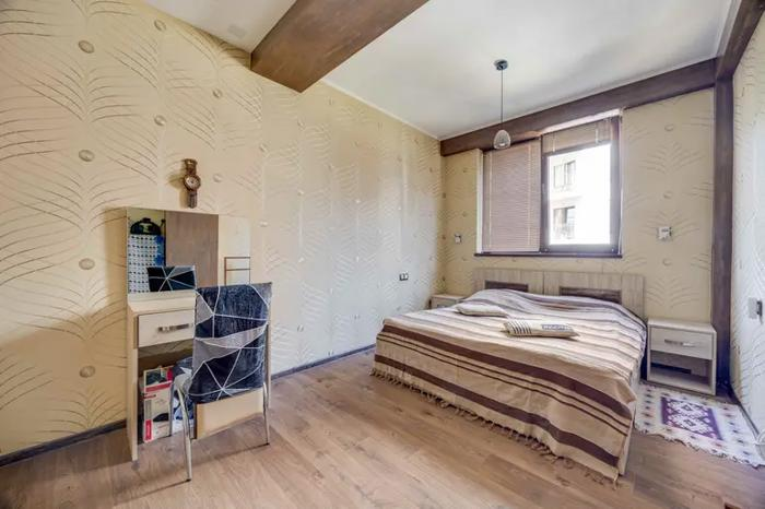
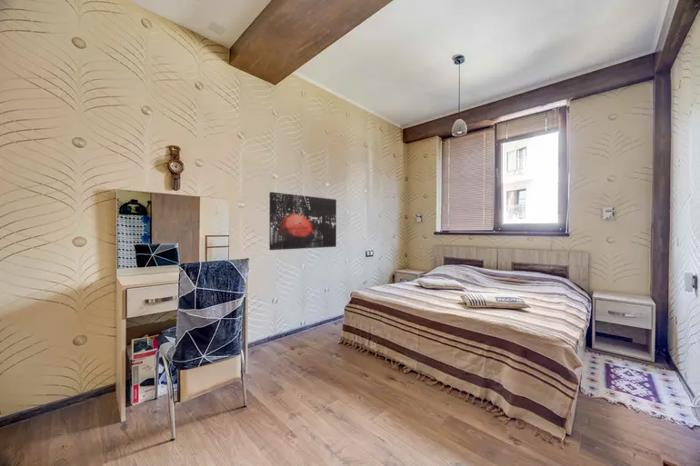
+ wall art (306, 222)
